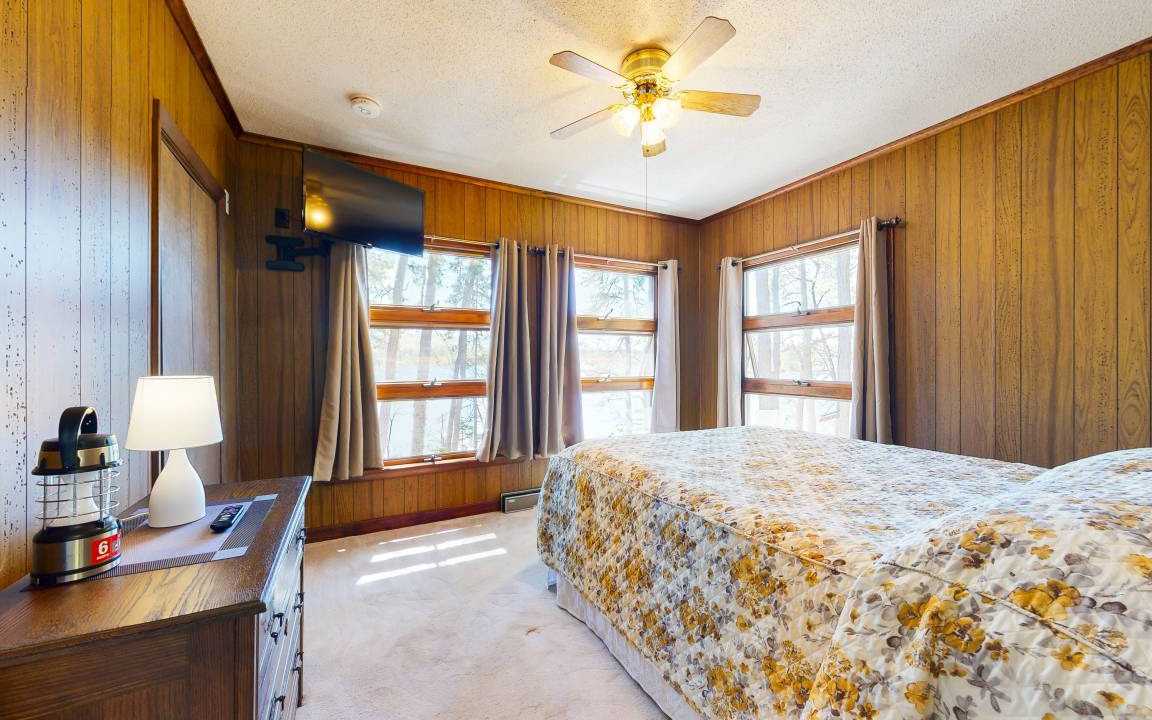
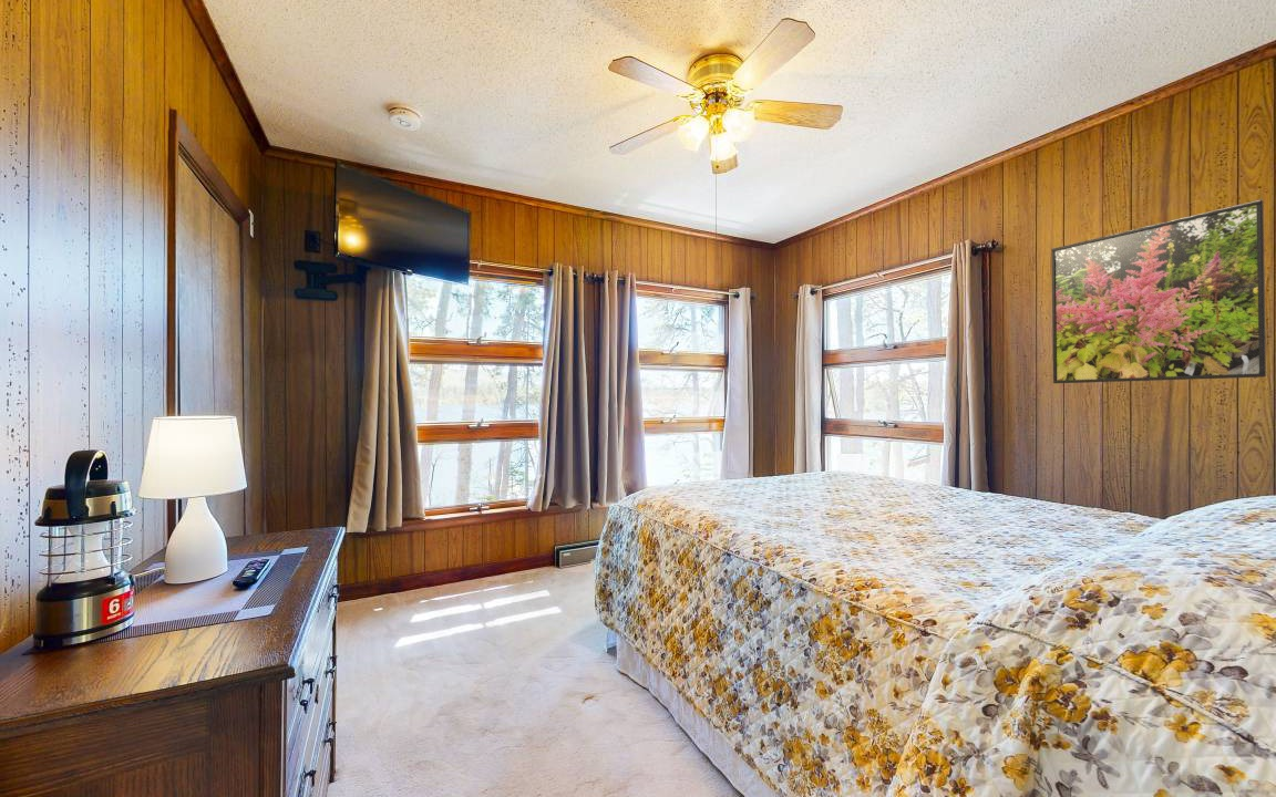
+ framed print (1143, 303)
